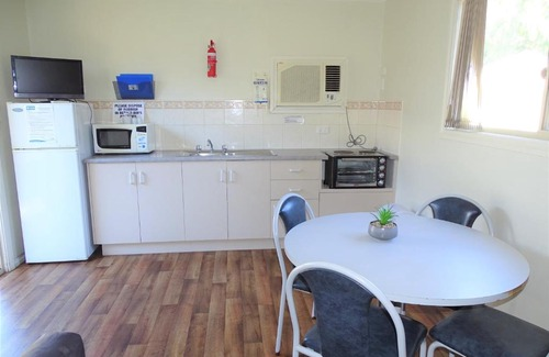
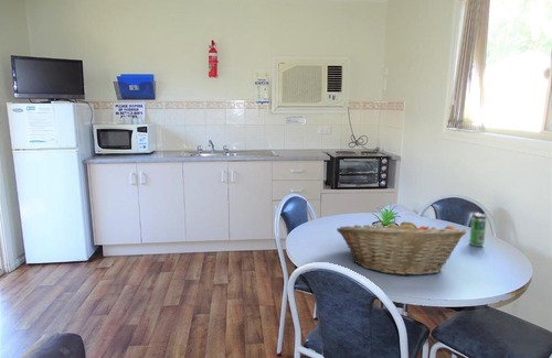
+ beverage can (477, 229)
+ fruit basket (397, 239)
